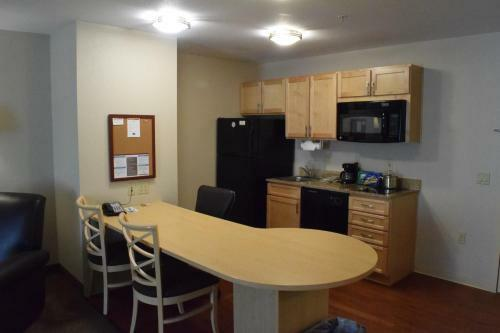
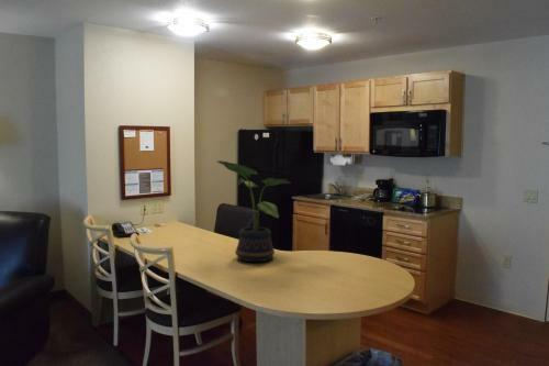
+ potted plant (253, 207)
